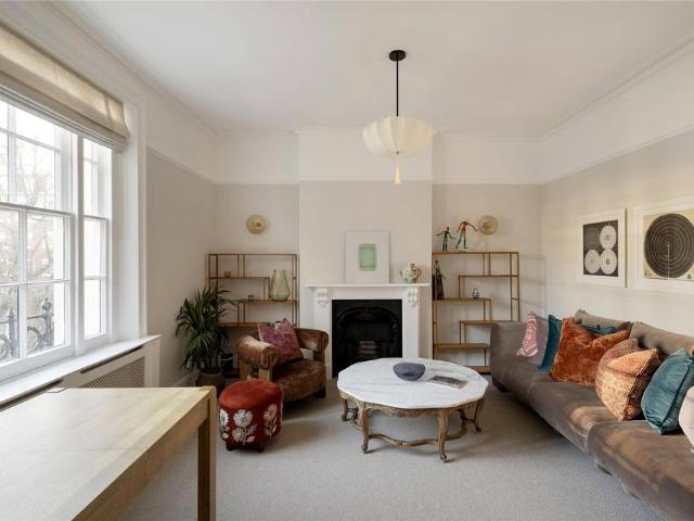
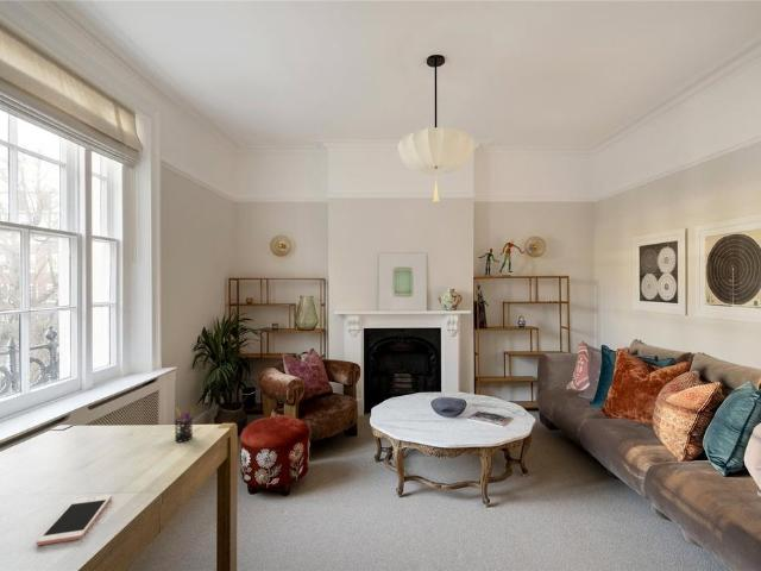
+ cell phone (77, 516)
+ pen holder (185, 421)
